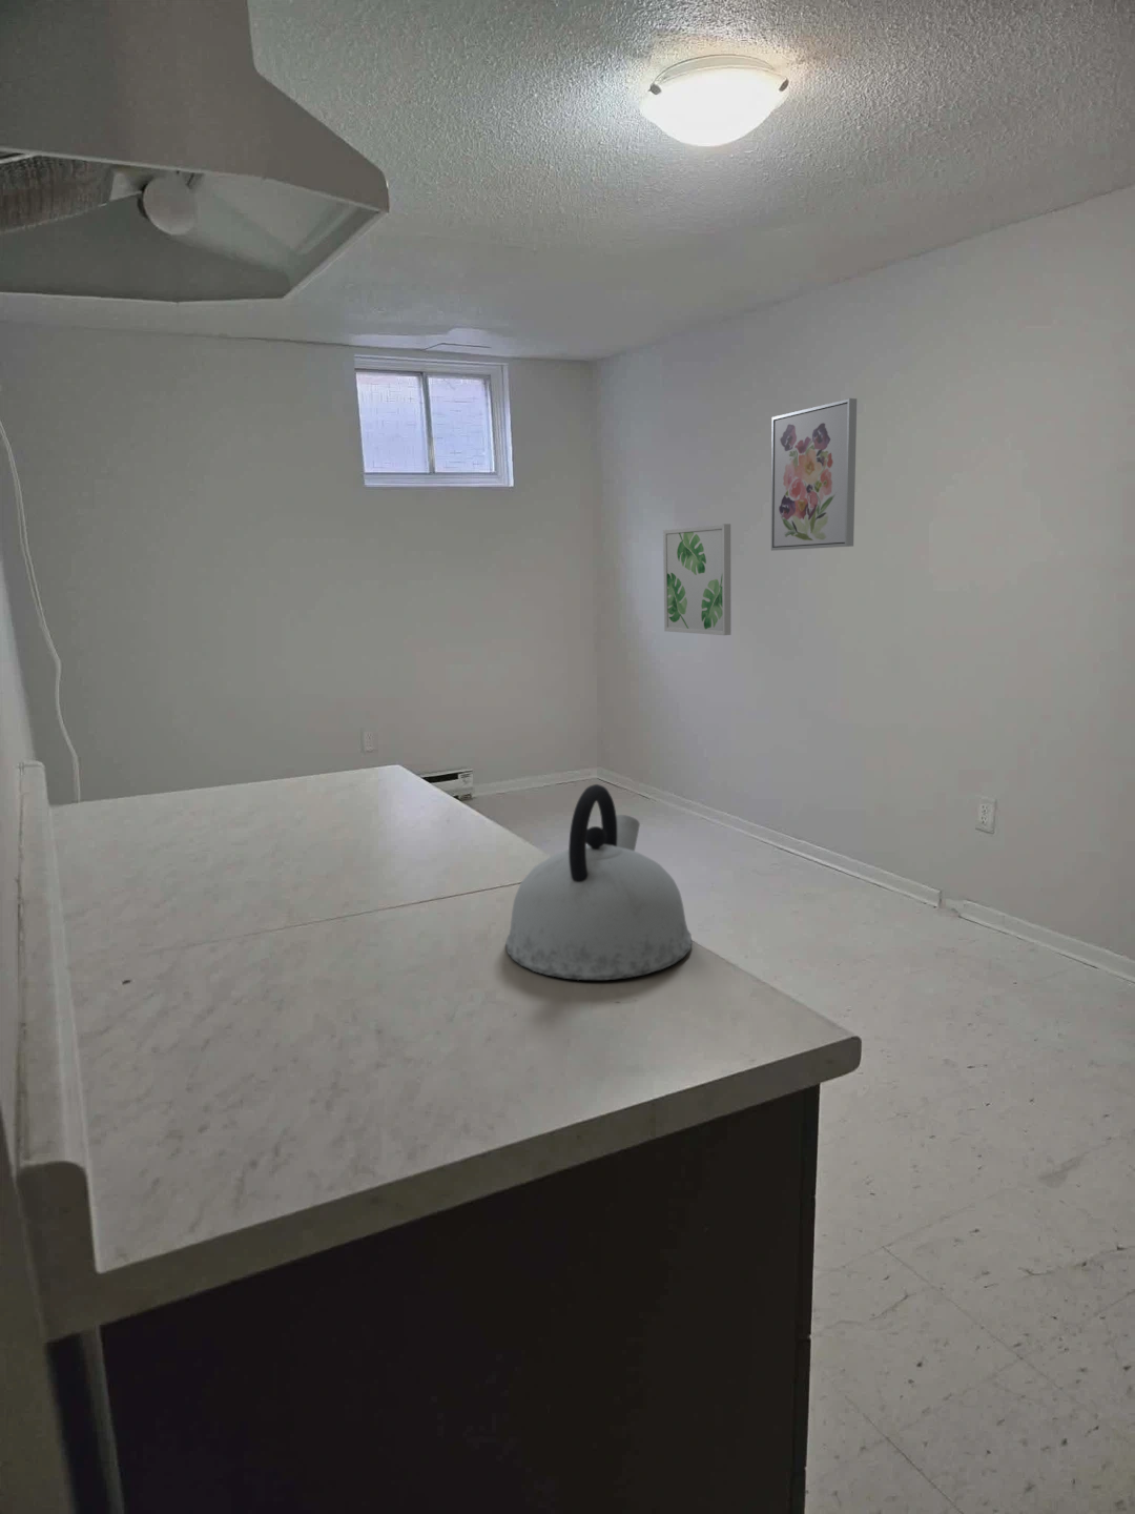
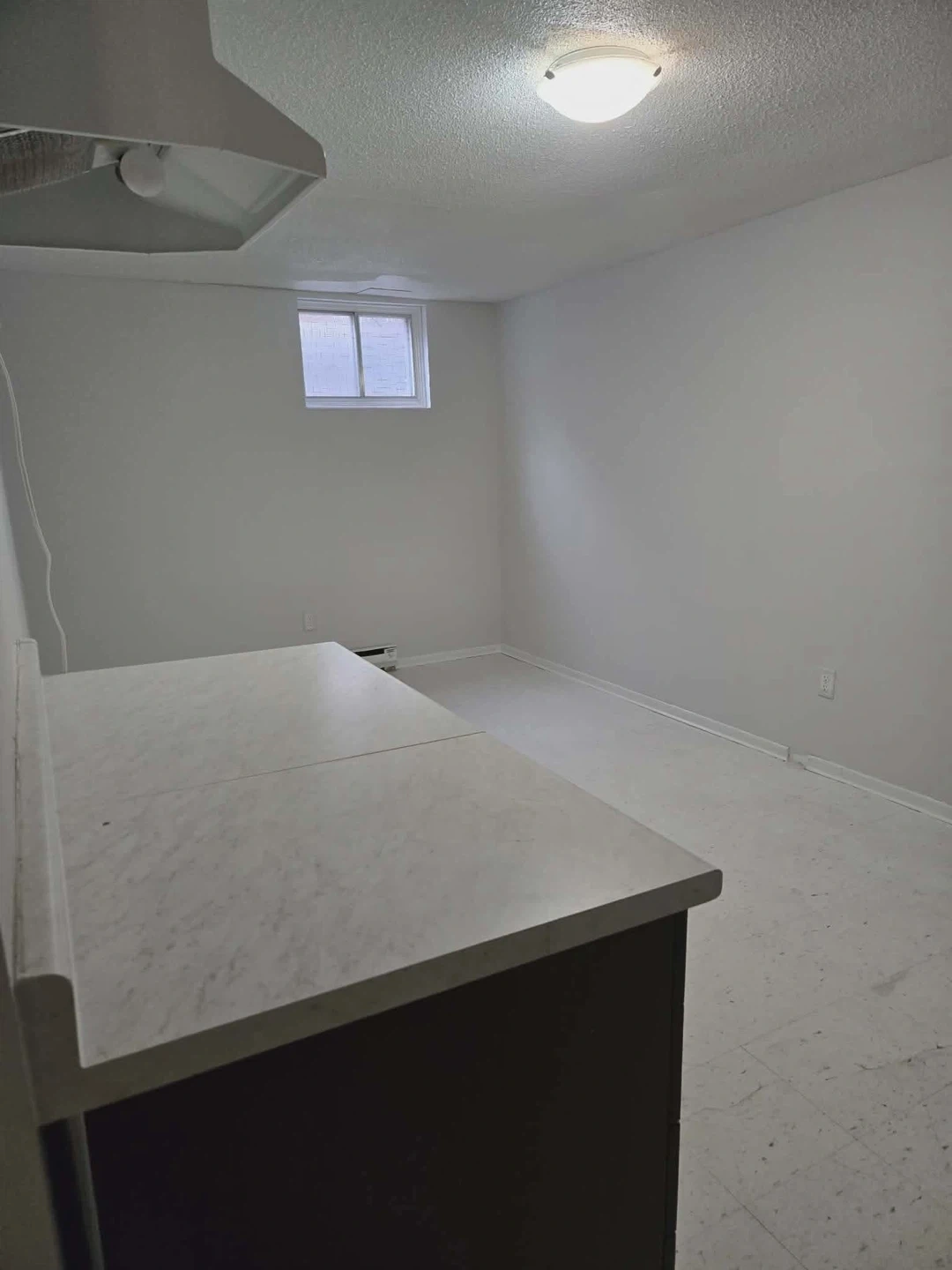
- wall art (696, 581)
- wall art (811, 478)
- kettle (598, 862)
